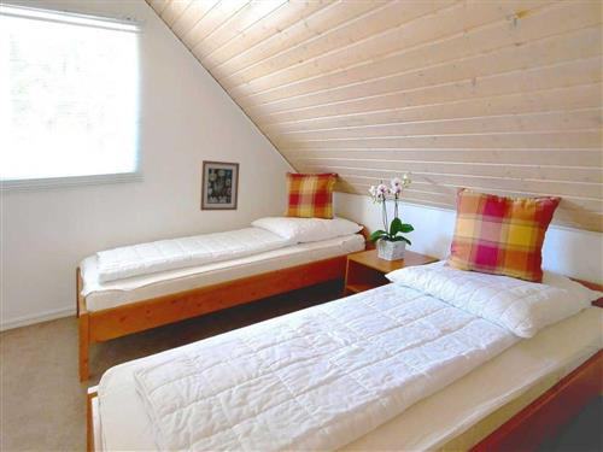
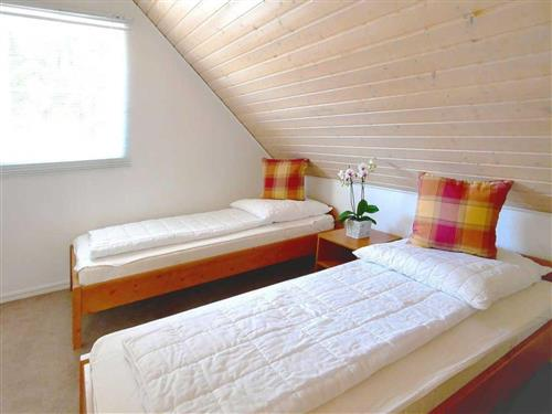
- wall art (219, 186)
